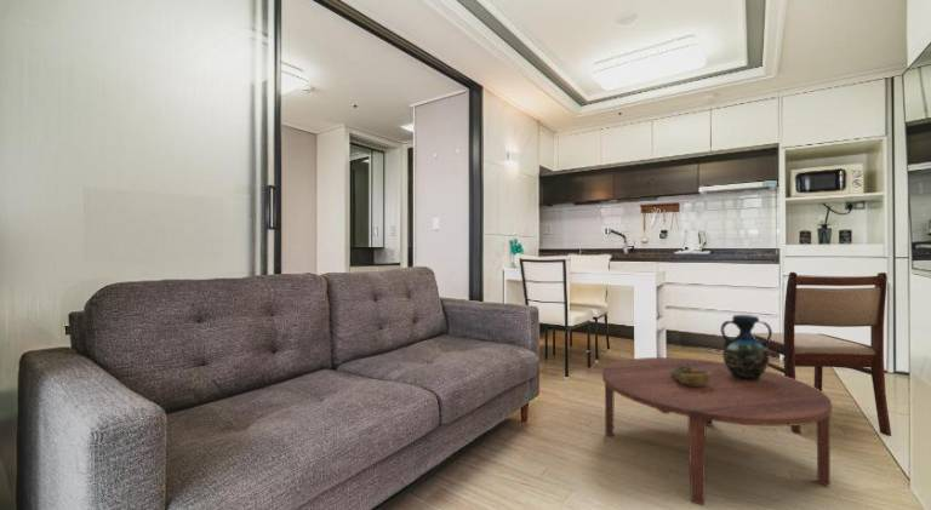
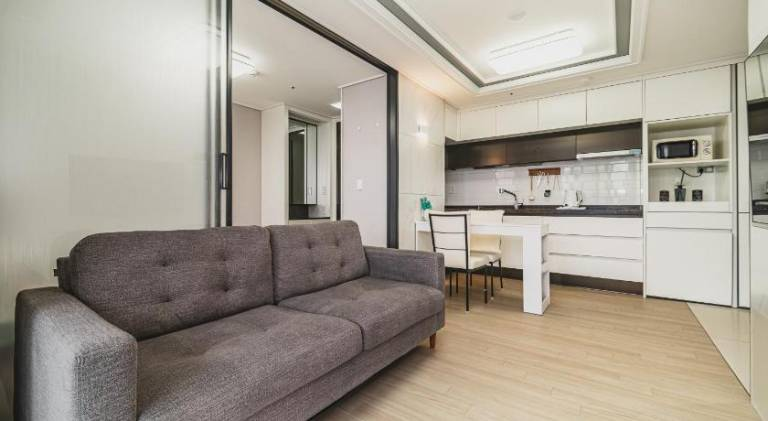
- decorative bowl (686, 373)
- coffee table (703, 418)
- dining chair (807, 343)
- vase (746, 345)
